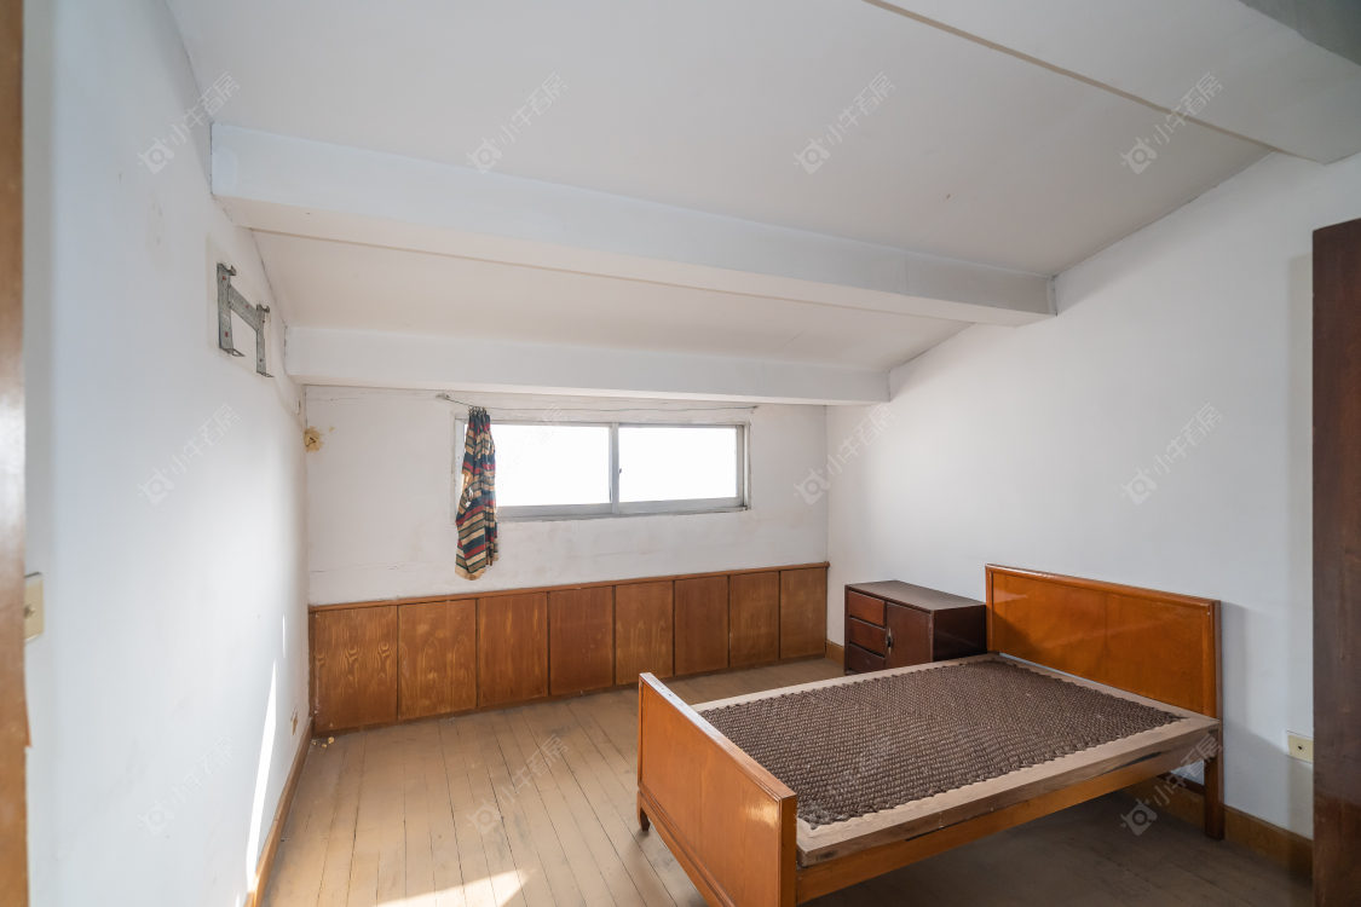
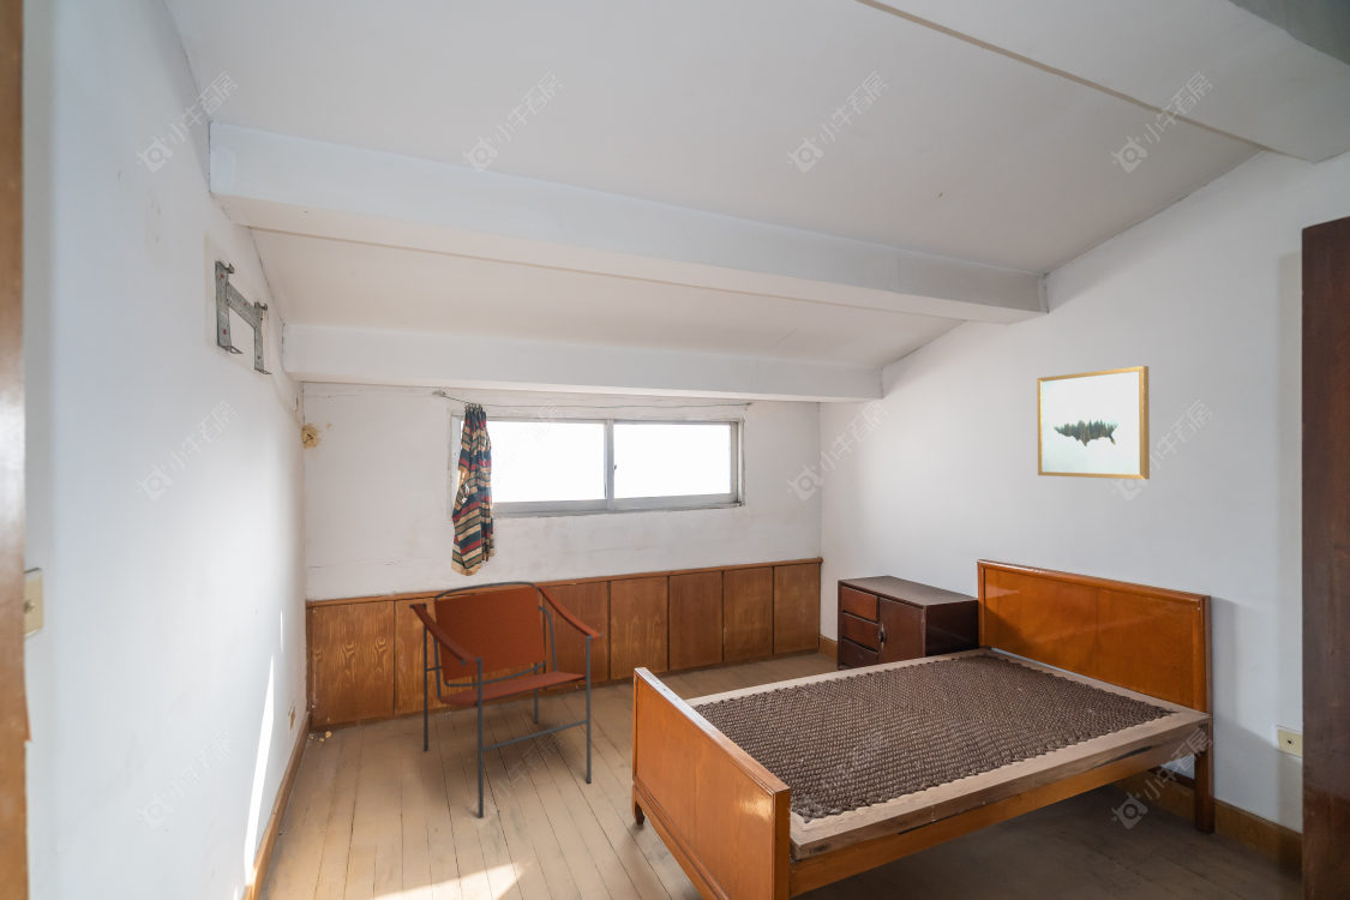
+ wall art (1088, 425)
+ armchair (506, 682)
